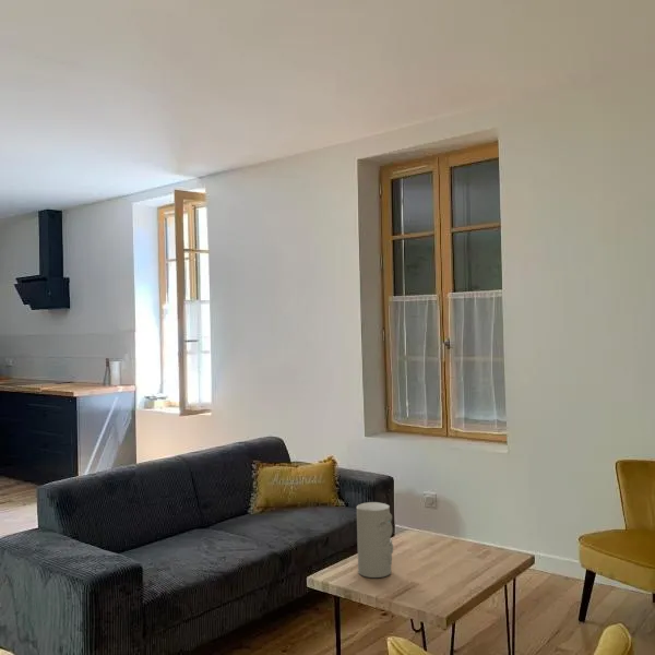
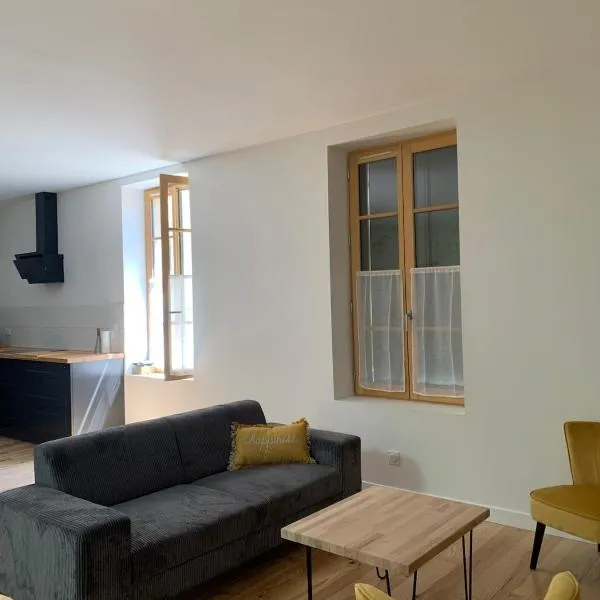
- decorative vase (374, 538)
